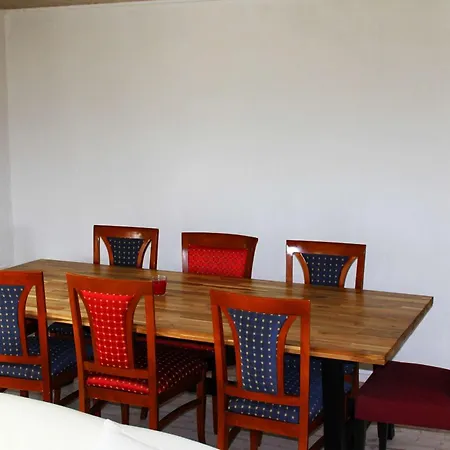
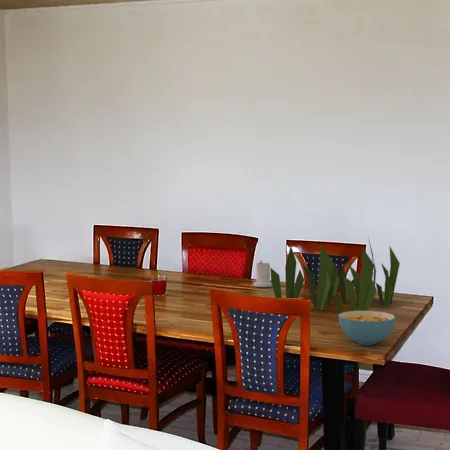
+ plant (342, 270)
+ cereal bowl (366, 329)
+ candle (263, 272)
